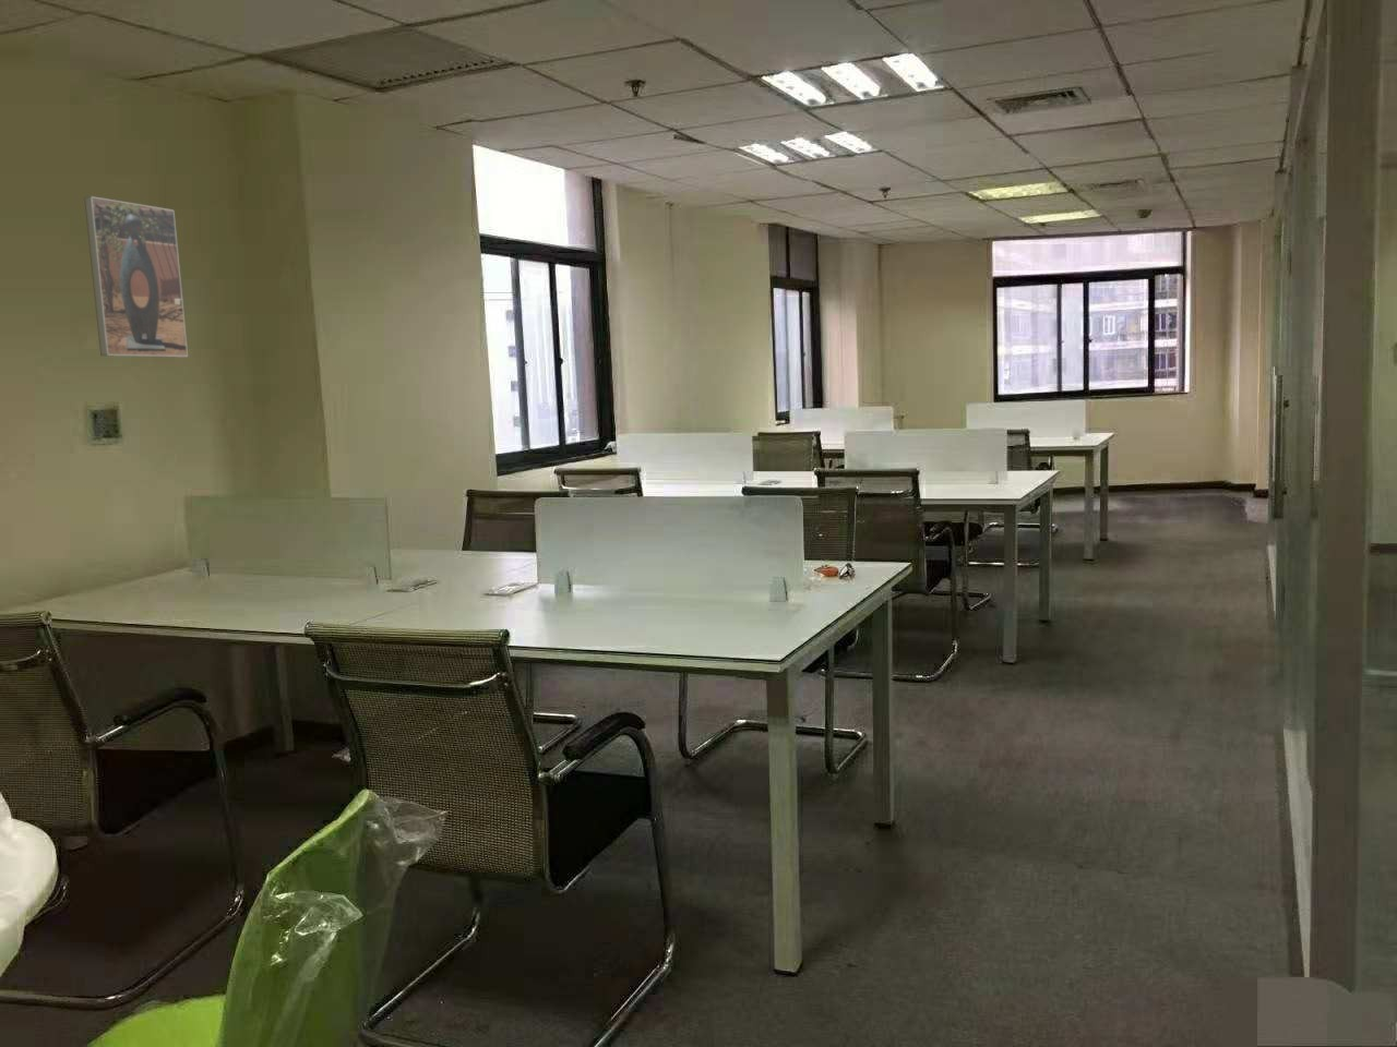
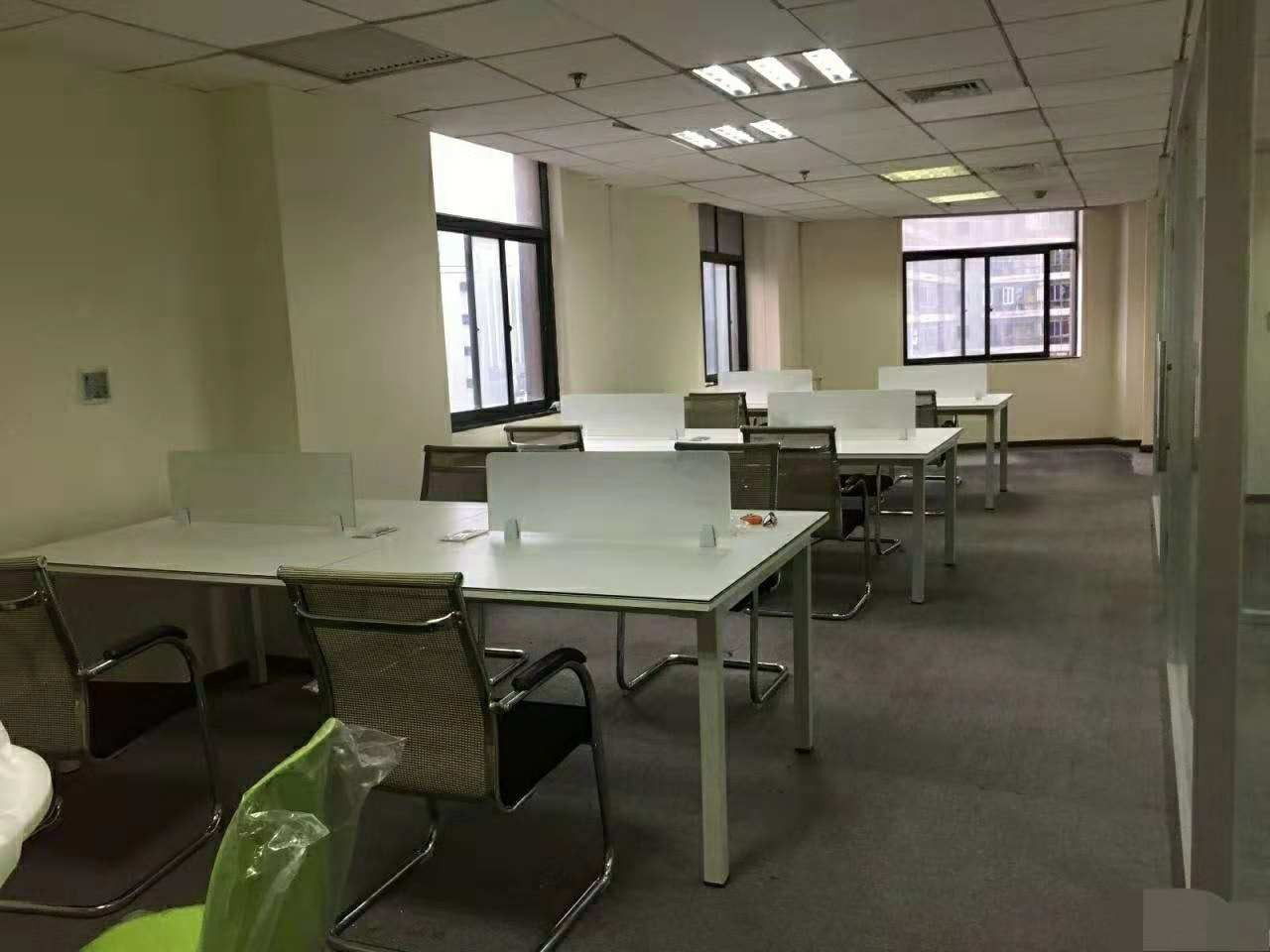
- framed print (138, 280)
